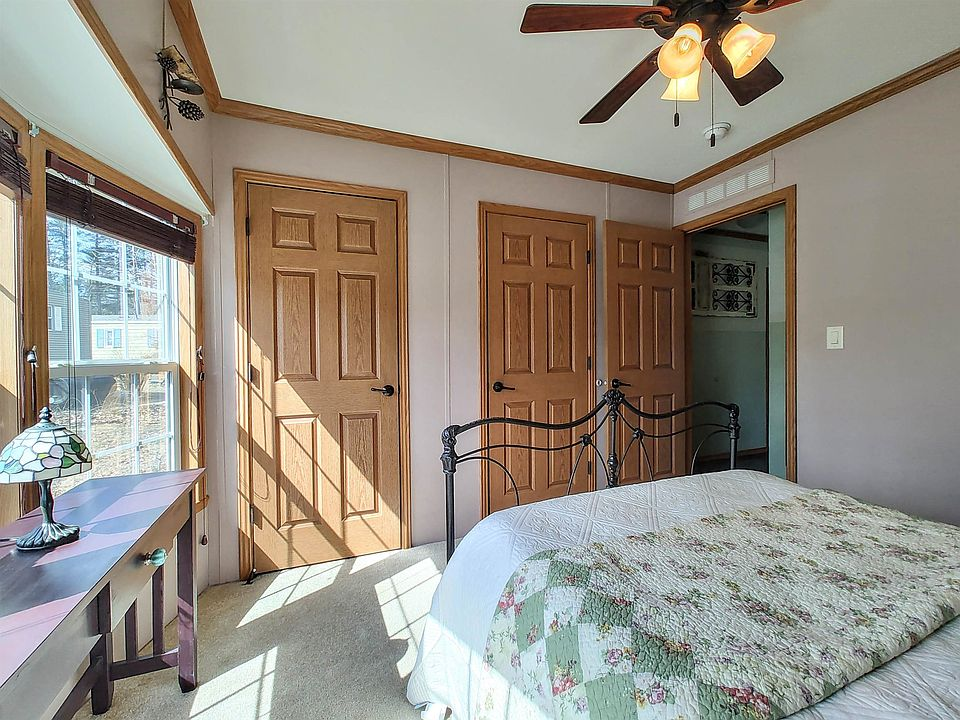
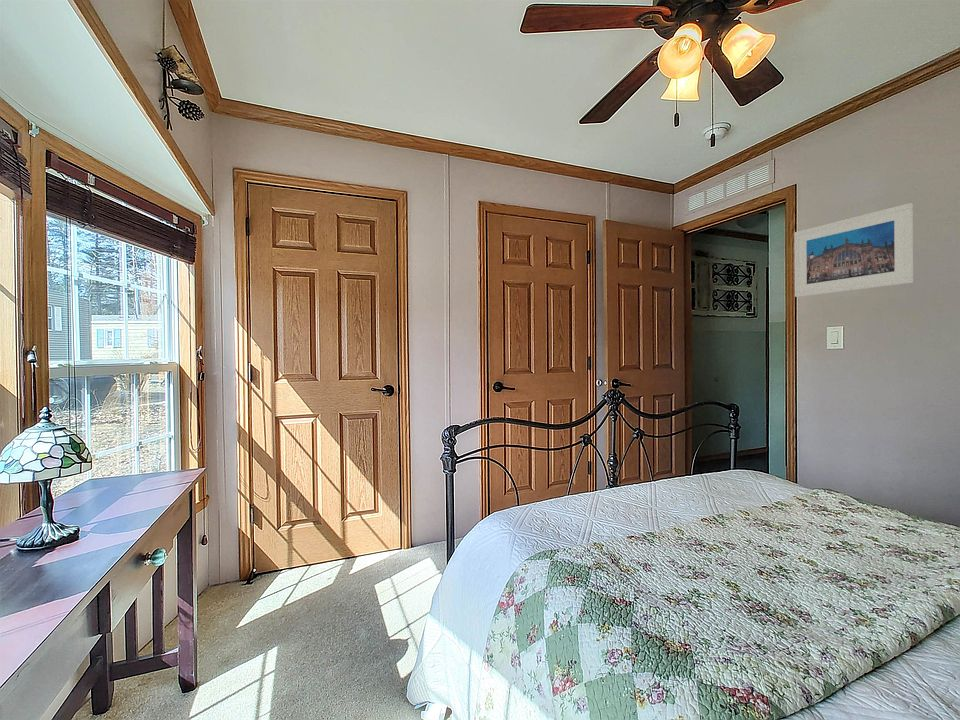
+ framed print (847, 254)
